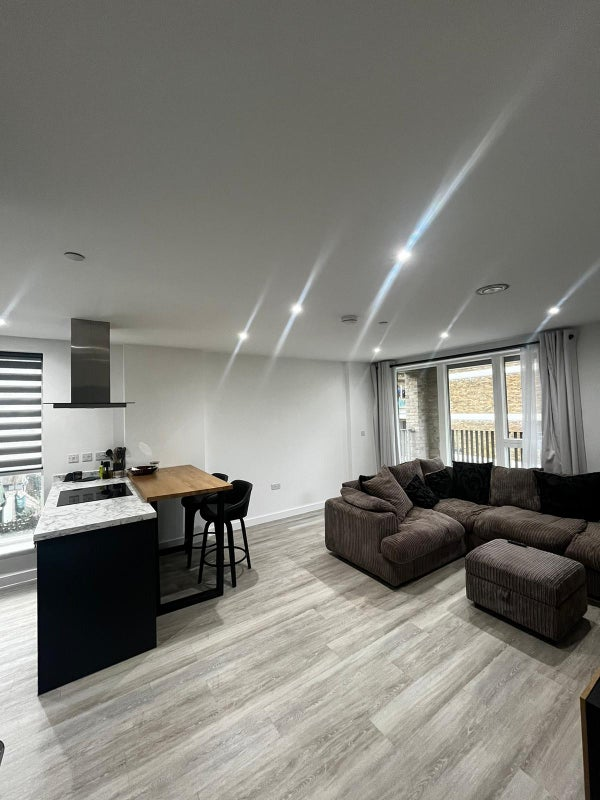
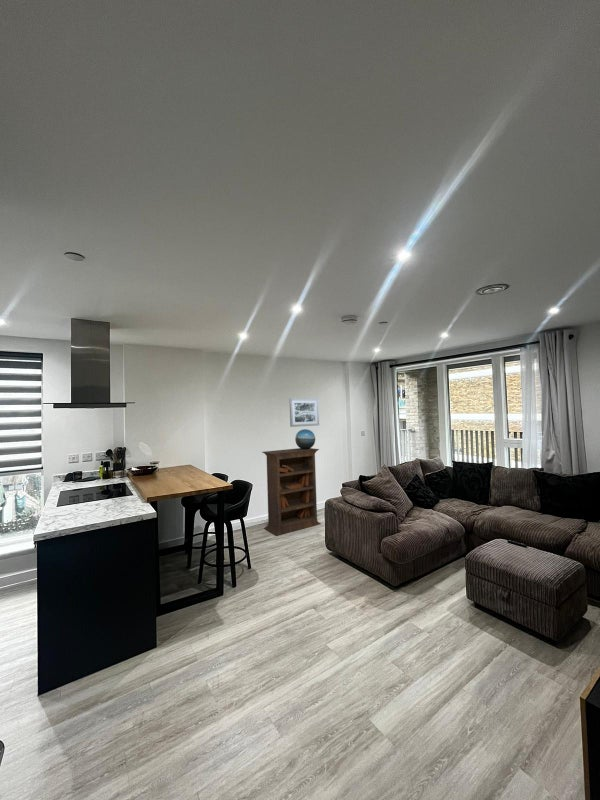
+ bookcase (291, 488)
+ decorative globe (305, 439)
+ wall art (304, 412)
